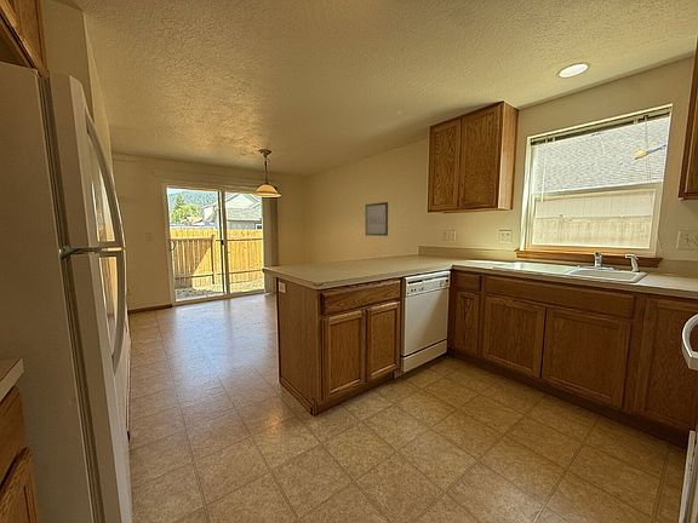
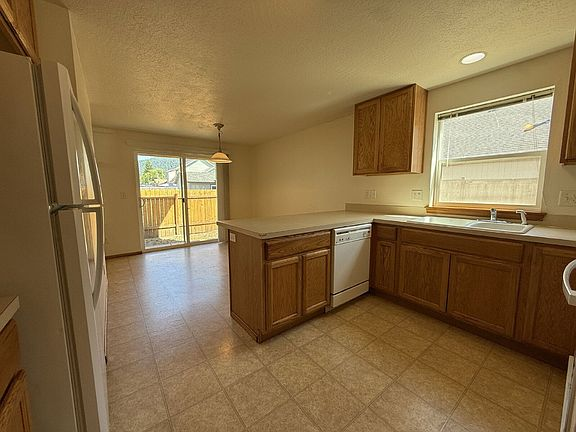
- wall art (376, 219)
